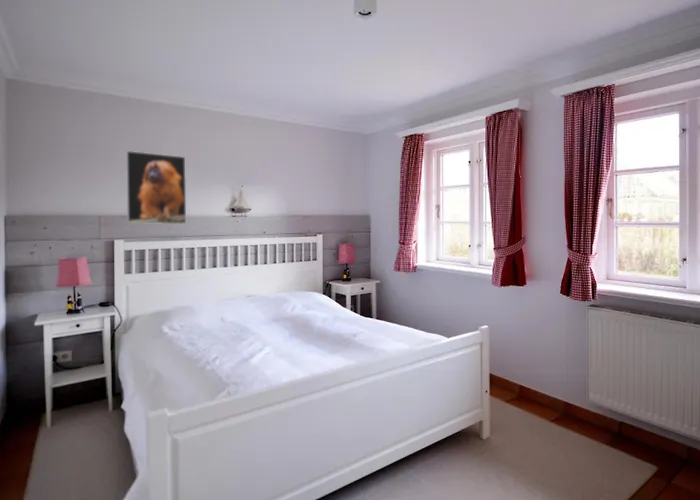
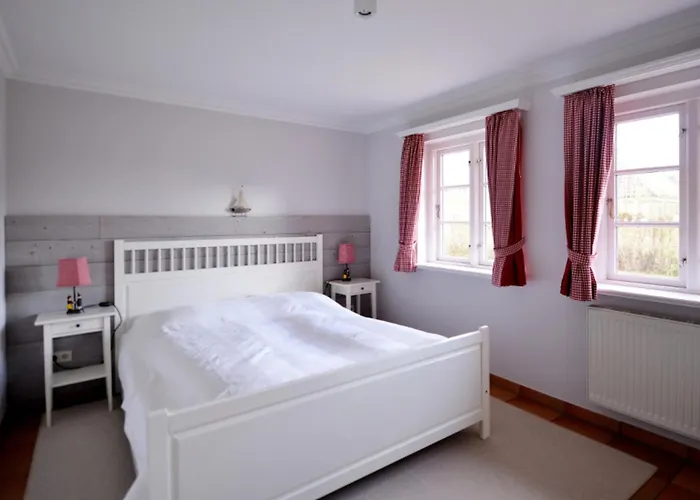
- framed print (157, 188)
